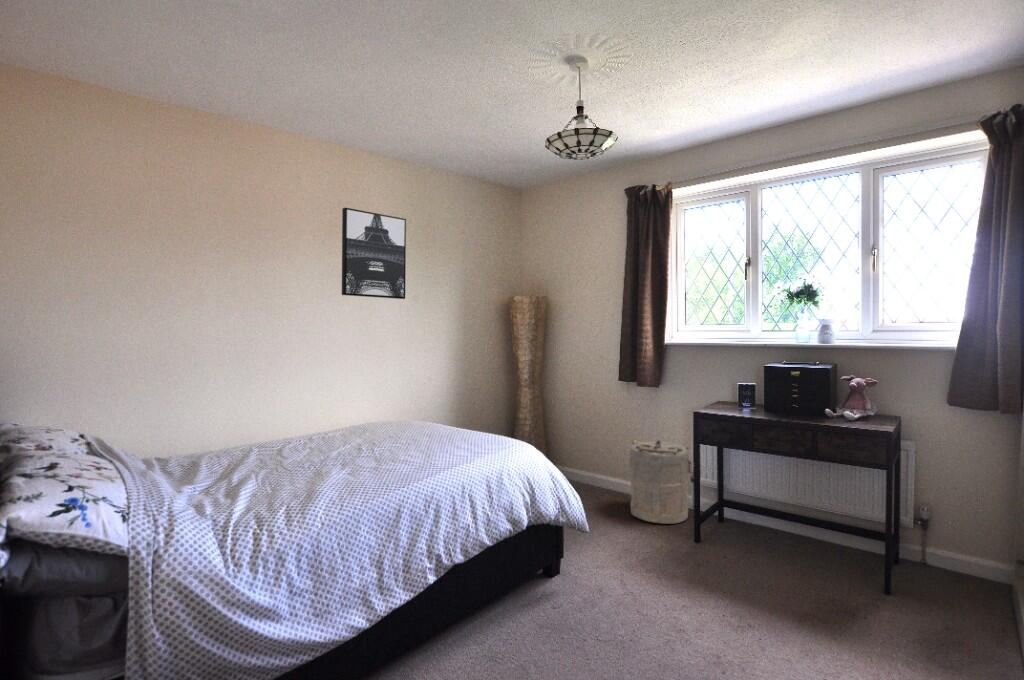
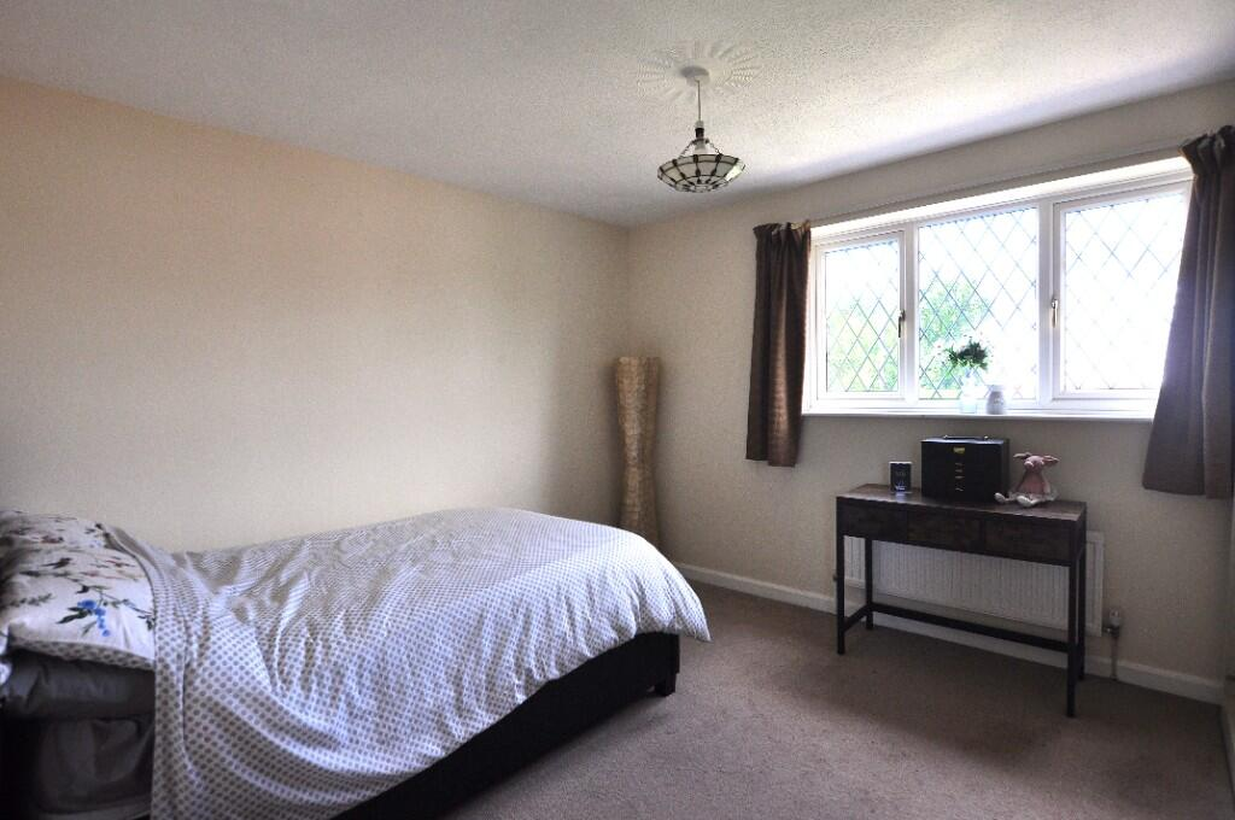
- wall art (375, 255)
- laundry hamper (657, 476)
